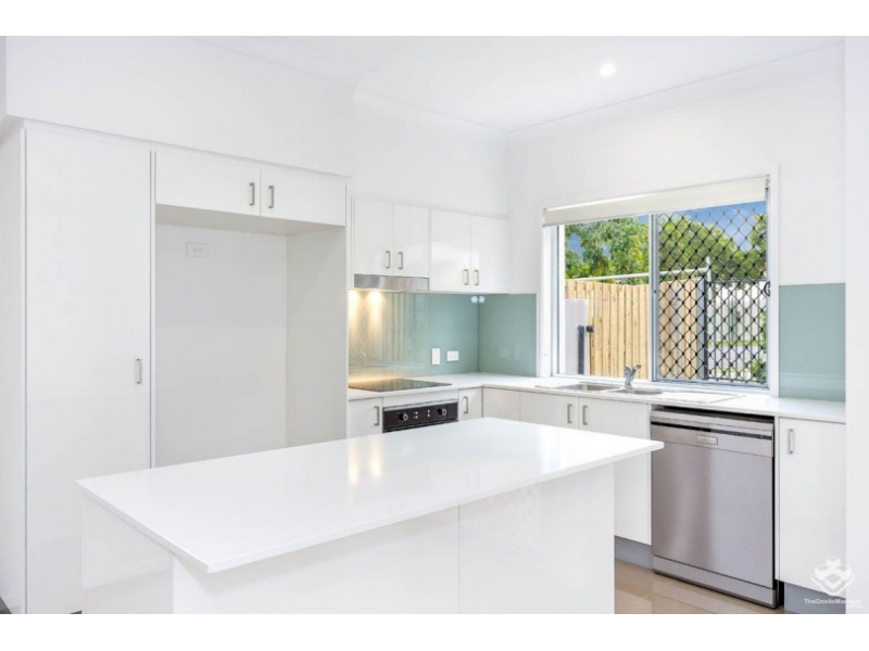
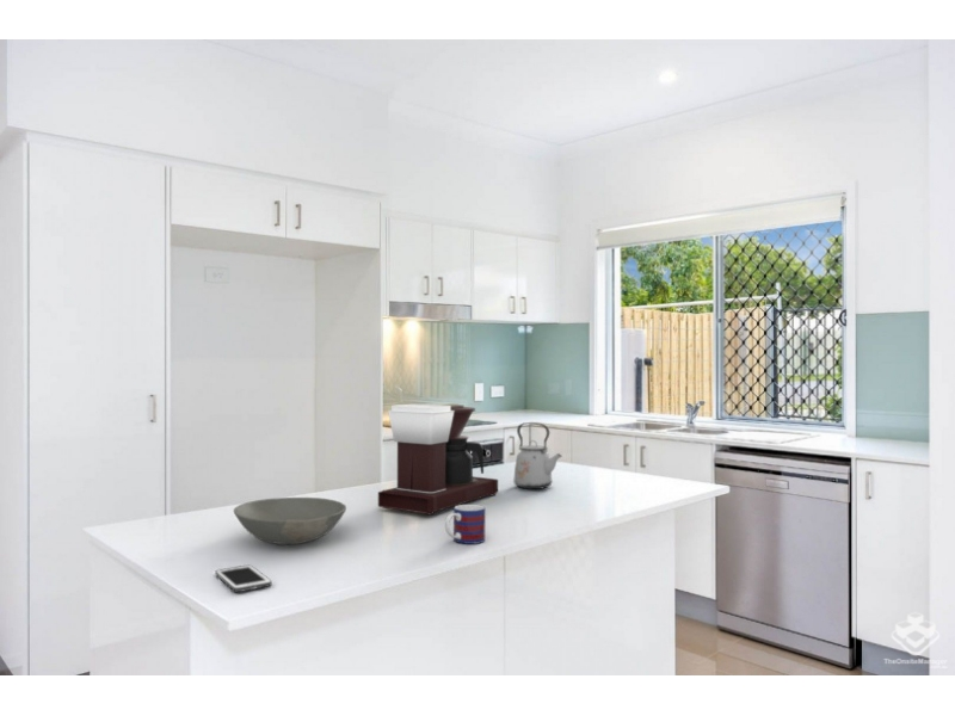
+ kettle (538, 455)
+ bowl (290, 523)
+ mug (463, 524)
+ cell phone (242, 578)
+ coffee maker (440, 452)
